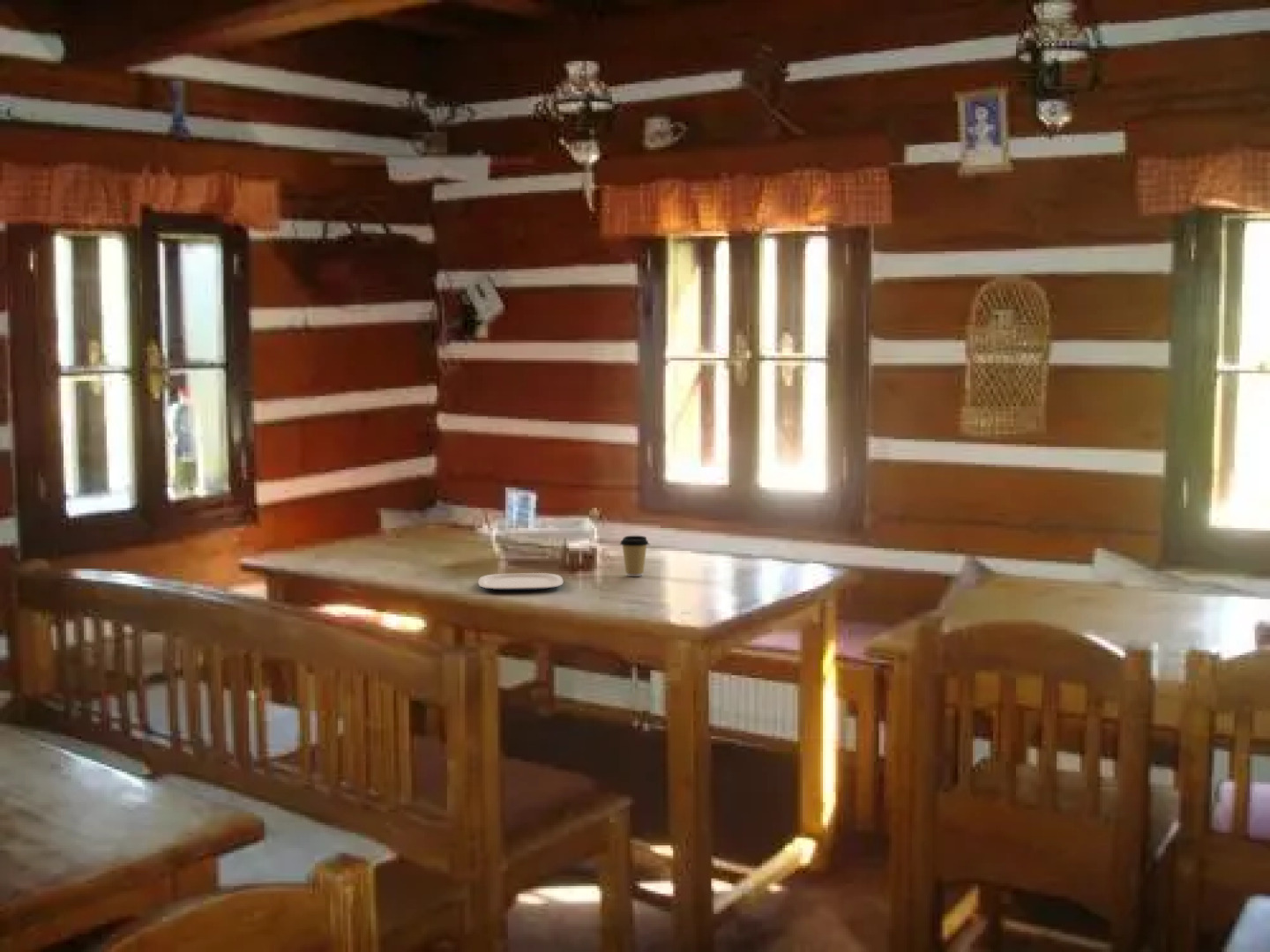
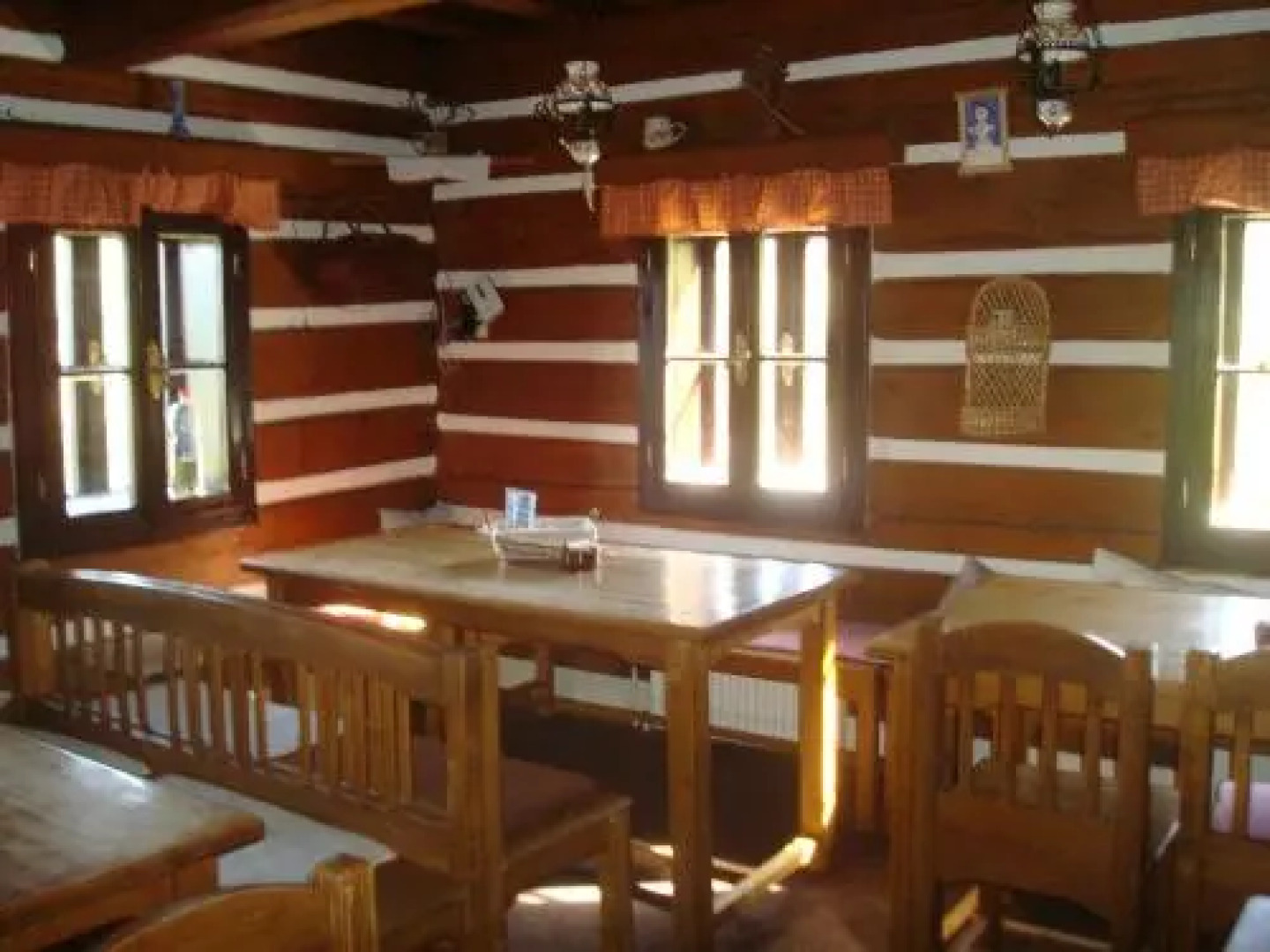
- plate (520, 583)
- coffee cup (634, 556)
